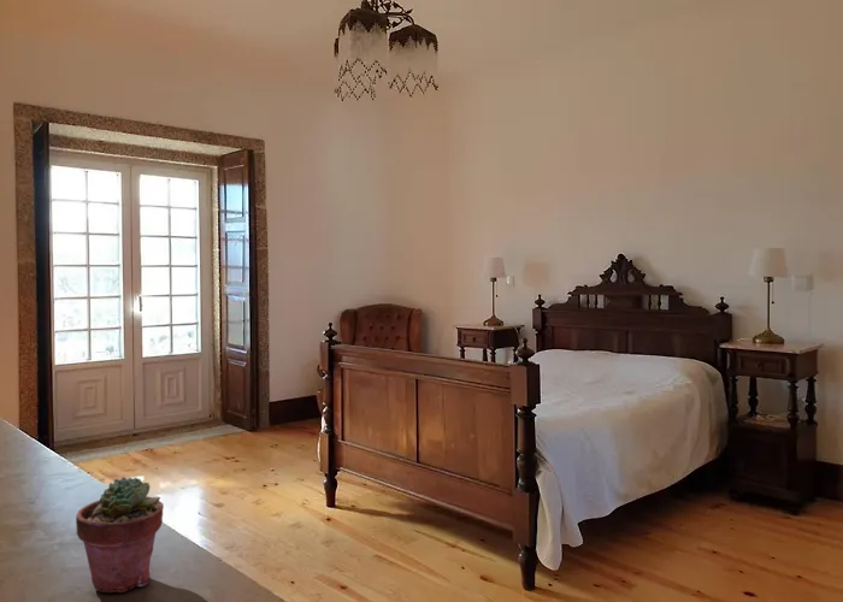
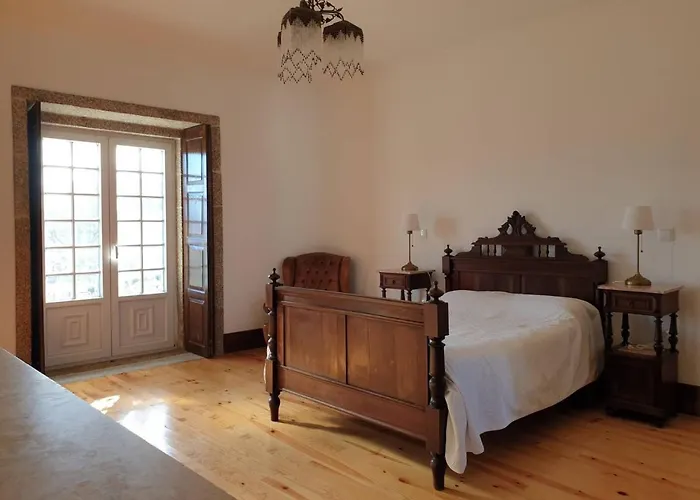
- potted succulent (120, 530)
